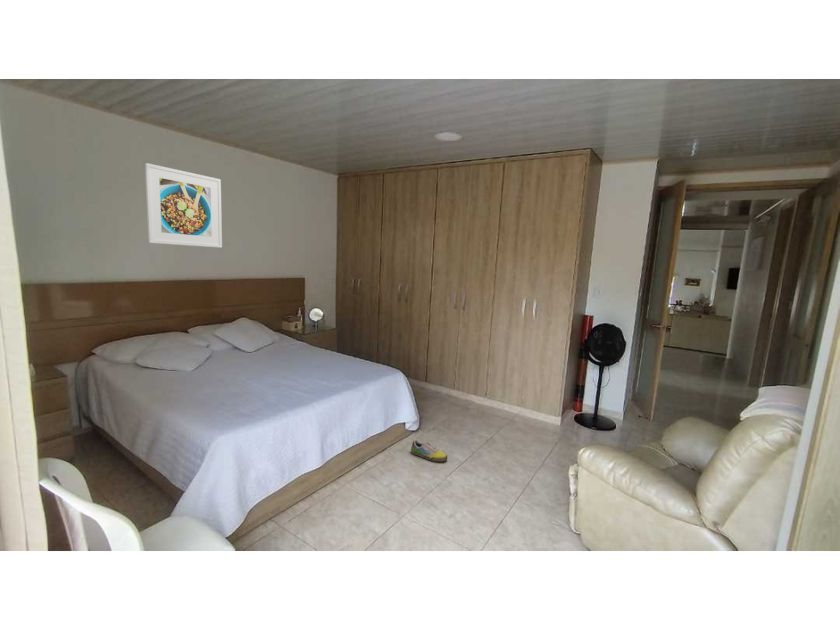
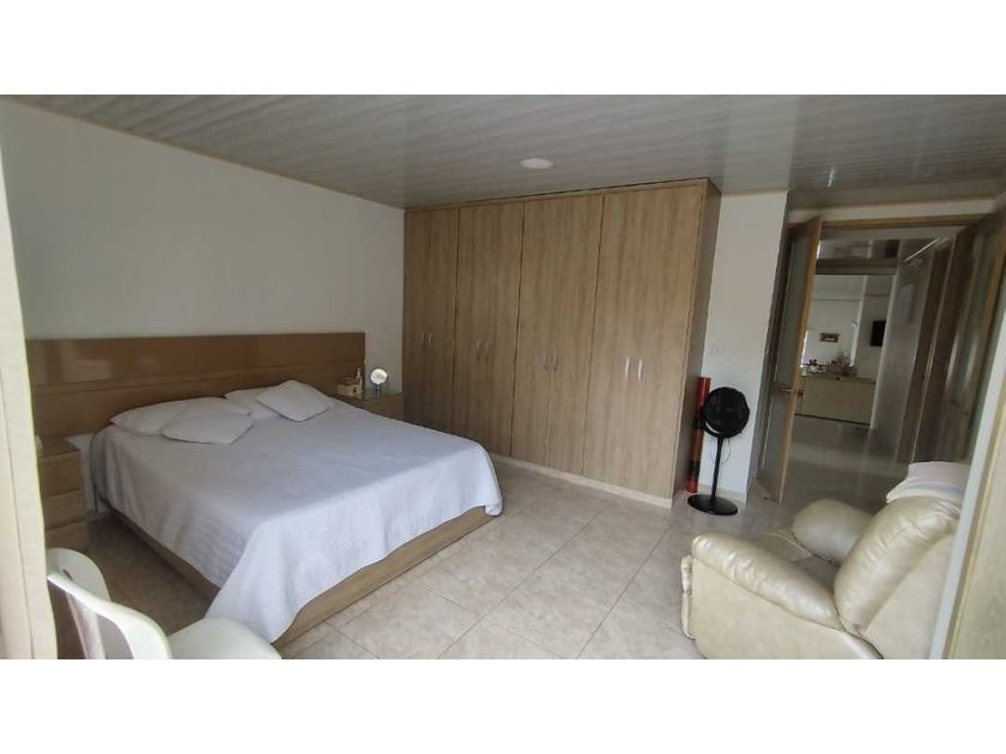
- shoe (428, 450)
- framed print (186, 209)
